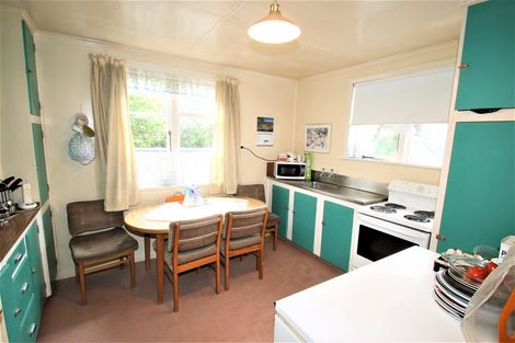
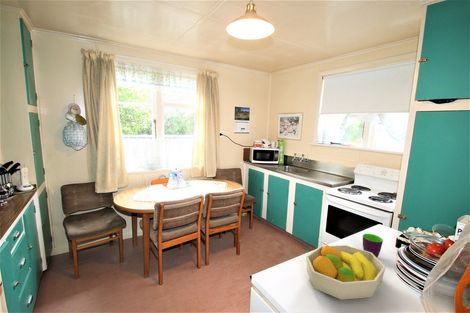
+ mug (372, 245)
+ fruit bowl (344, 267)
